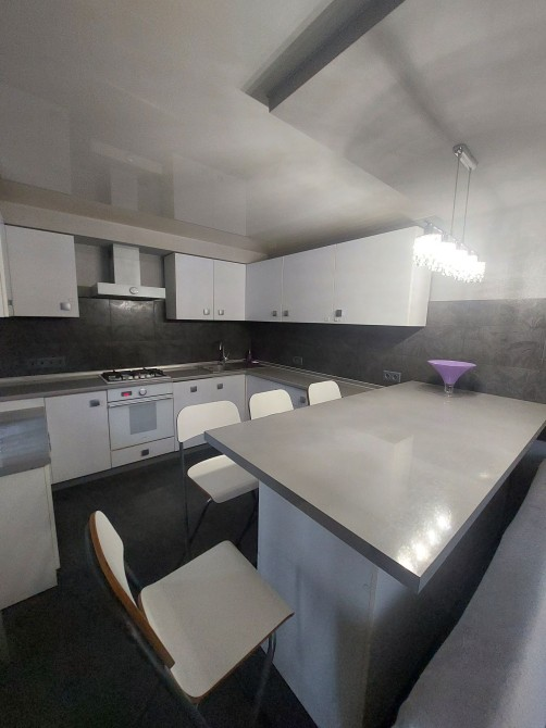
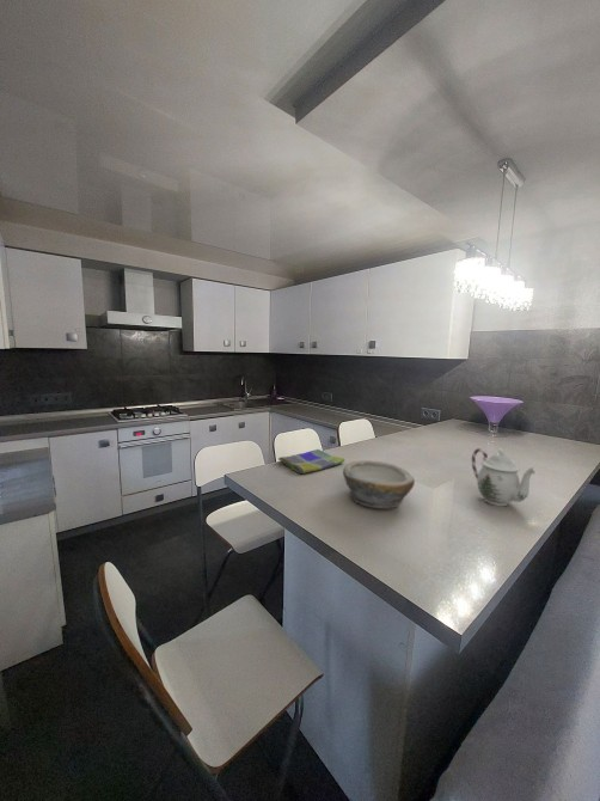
+ dish towel (311, 459)
+ teapot (500, 476)
+ bowl (376, 484)
